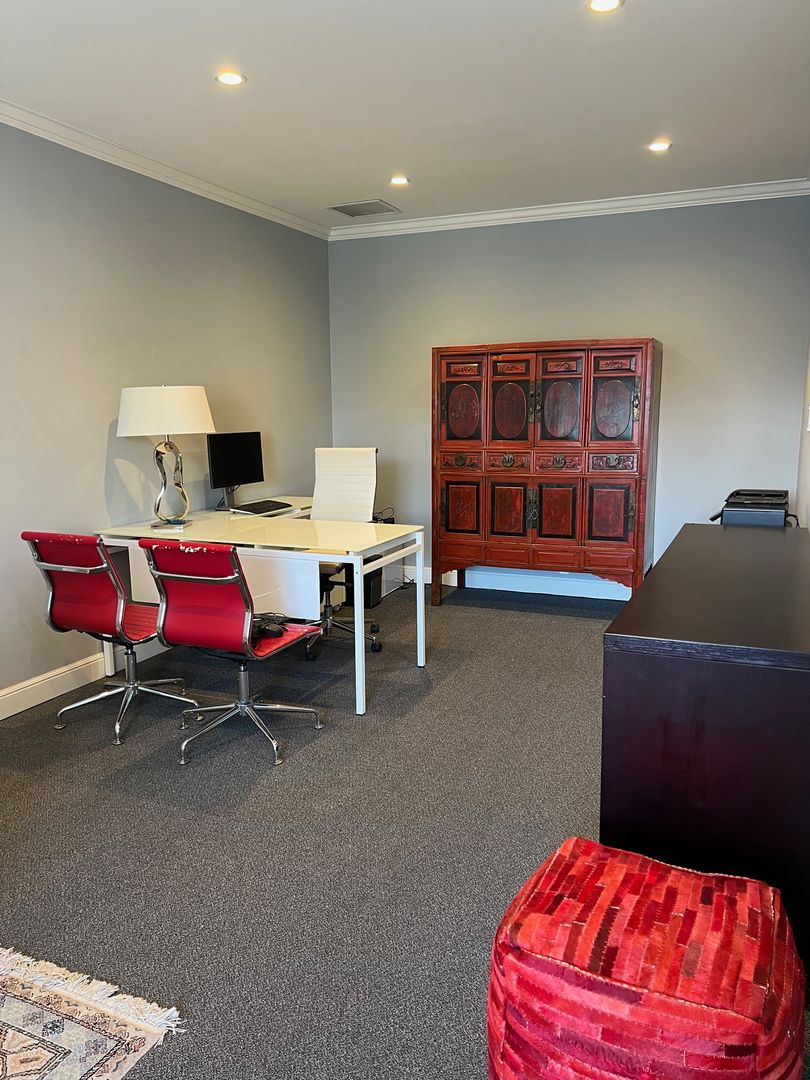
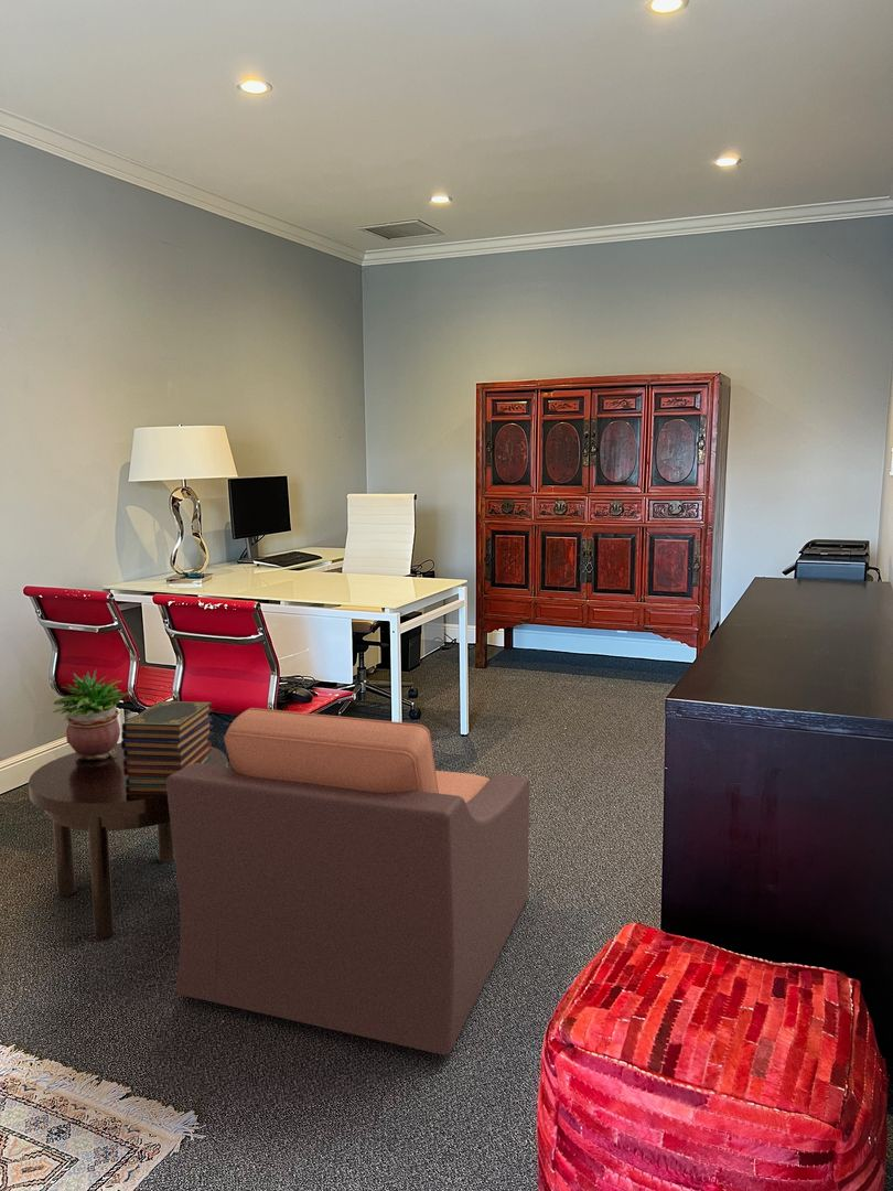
+ potted plant (93, 712)
+ book stack (170, 745)
+ armchair (370, 820)
+ side table (133, 828)
